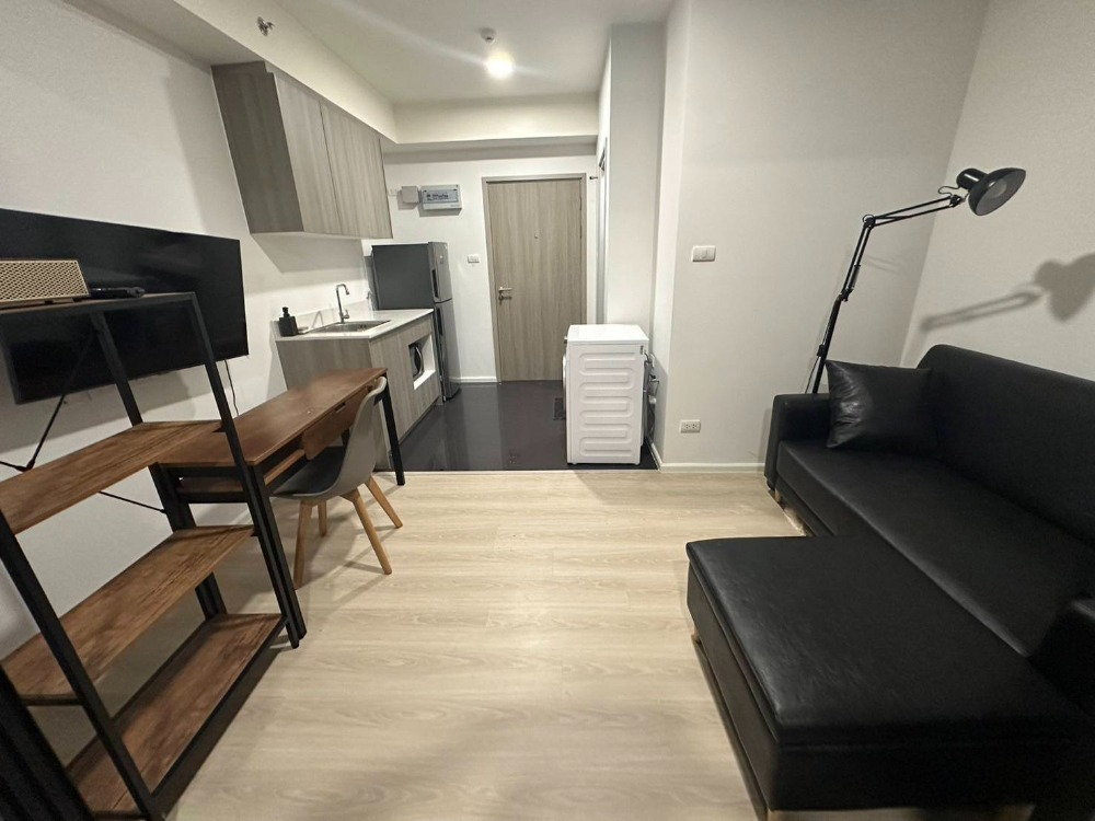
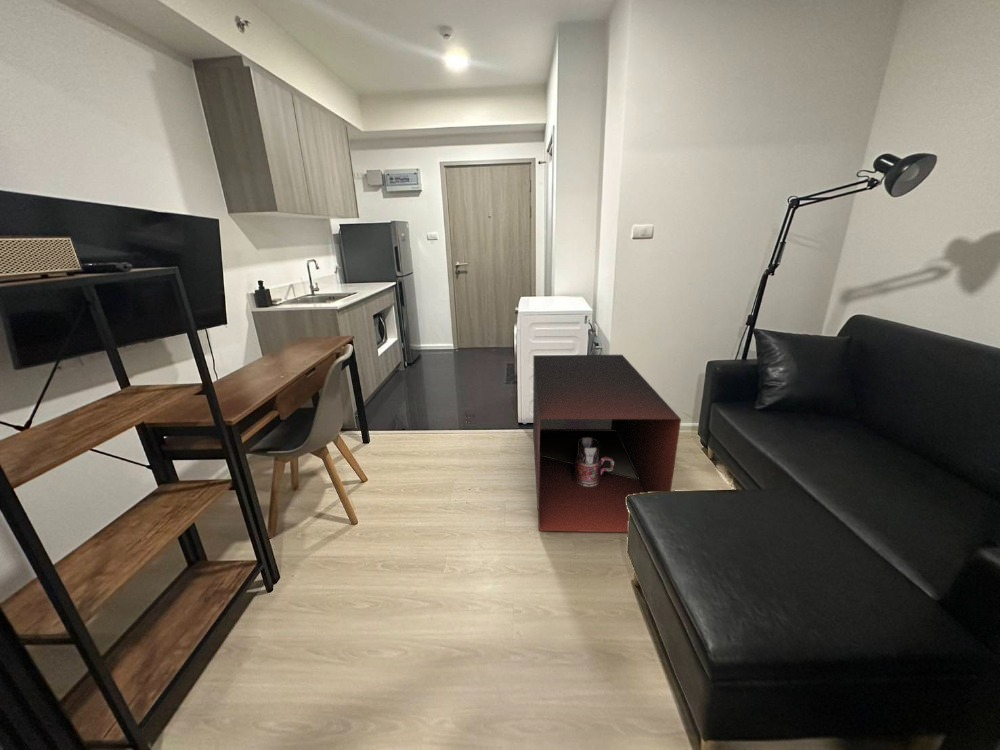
+ storage cabinet (587, 428)
